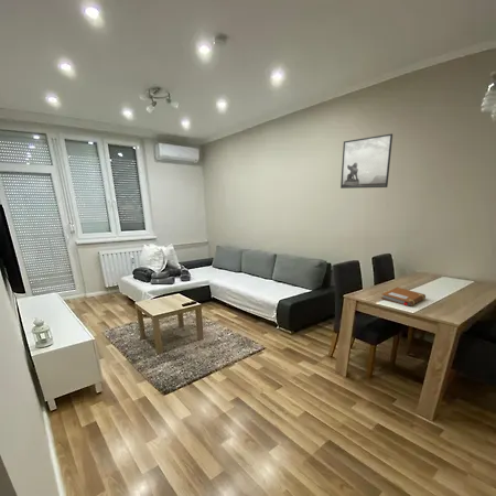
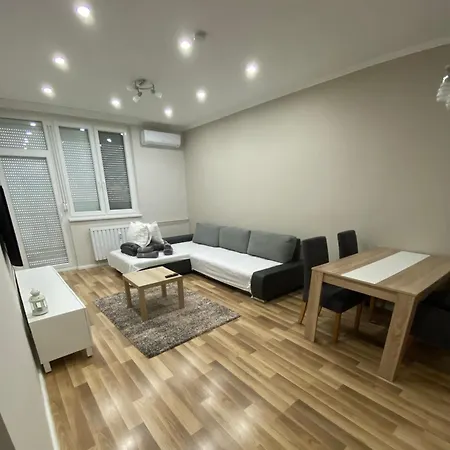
- notebook (402, 296)
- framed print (364, 163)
